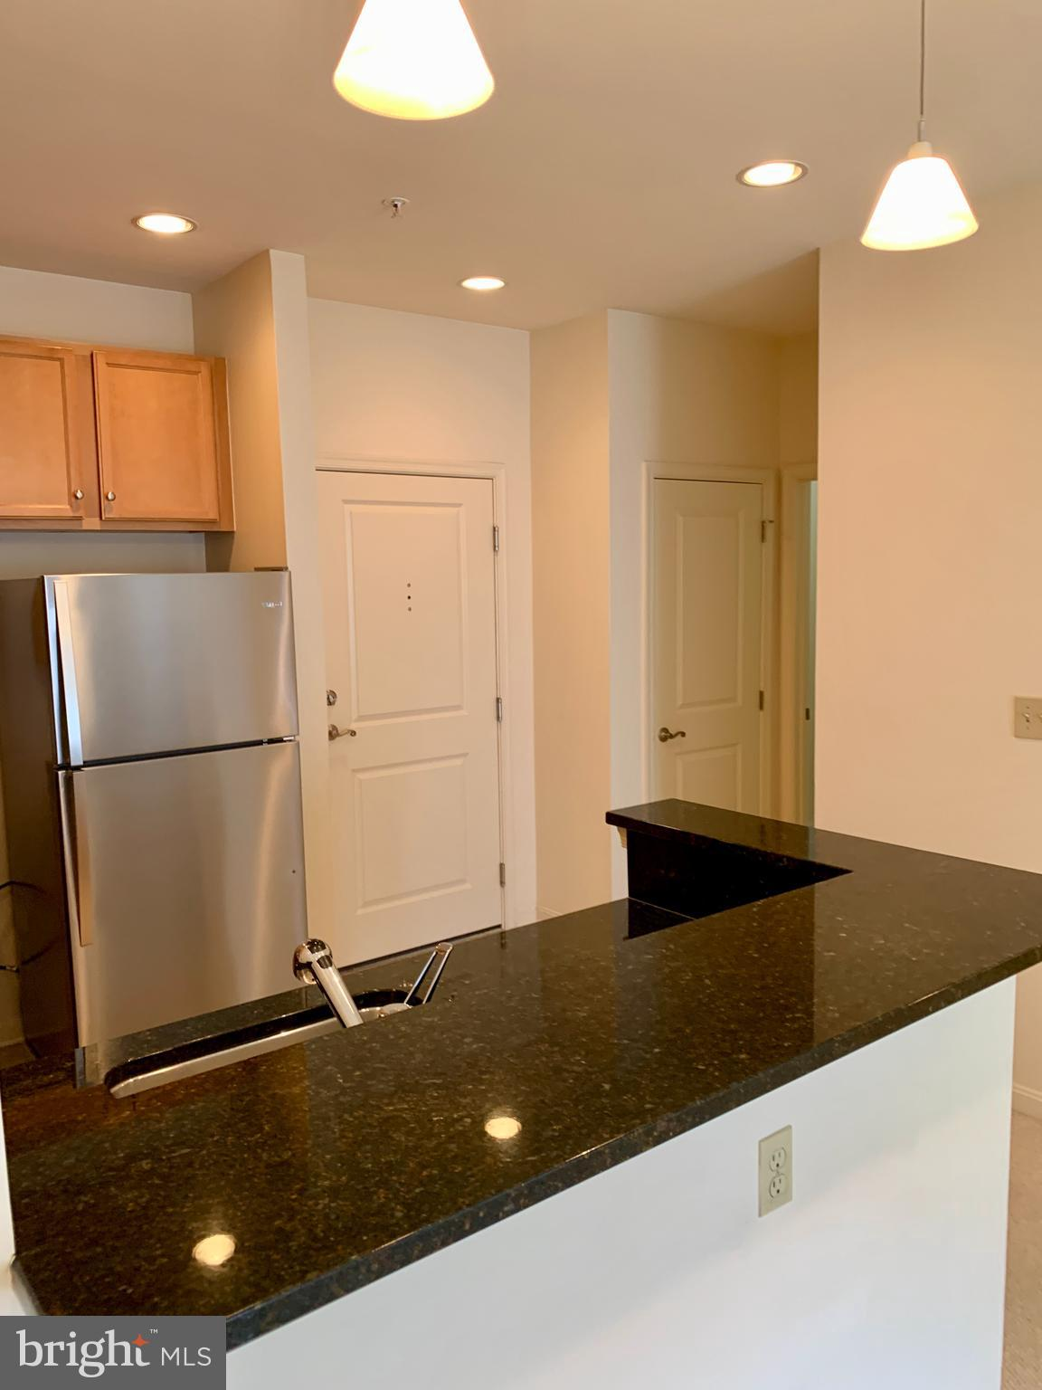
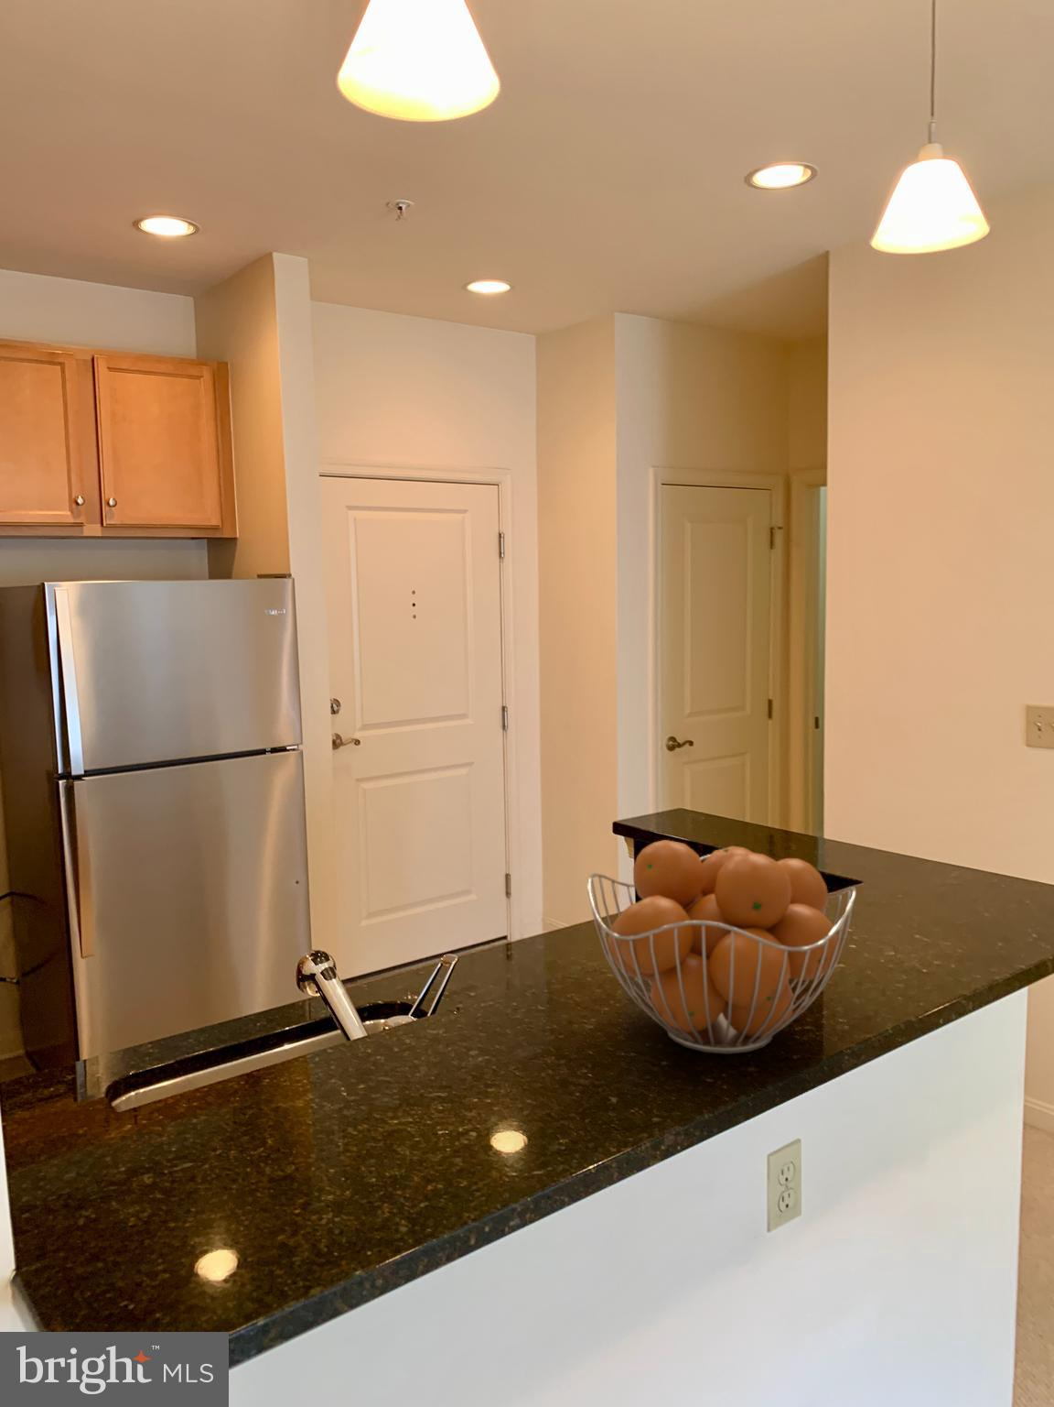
+ fruit basket (719, 938)
